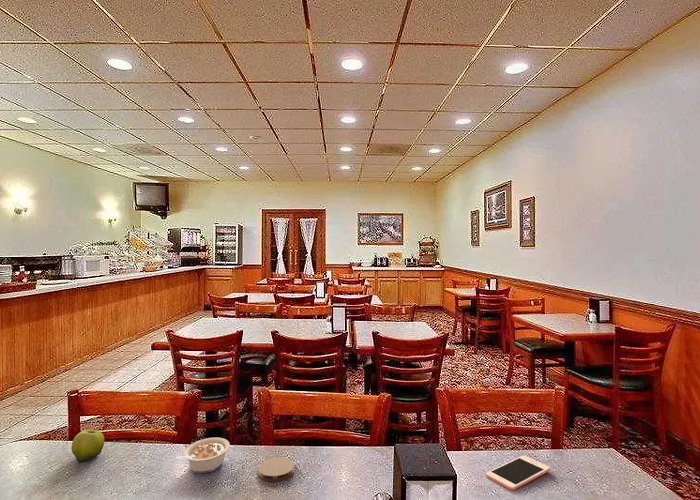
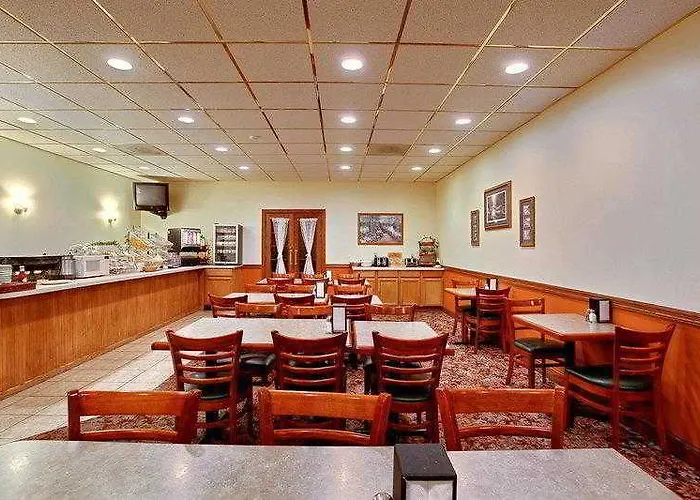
- cell phone (518, 471)
- legume (206, 455)
- coaster (276, 468)
- fruit (88, 443)
